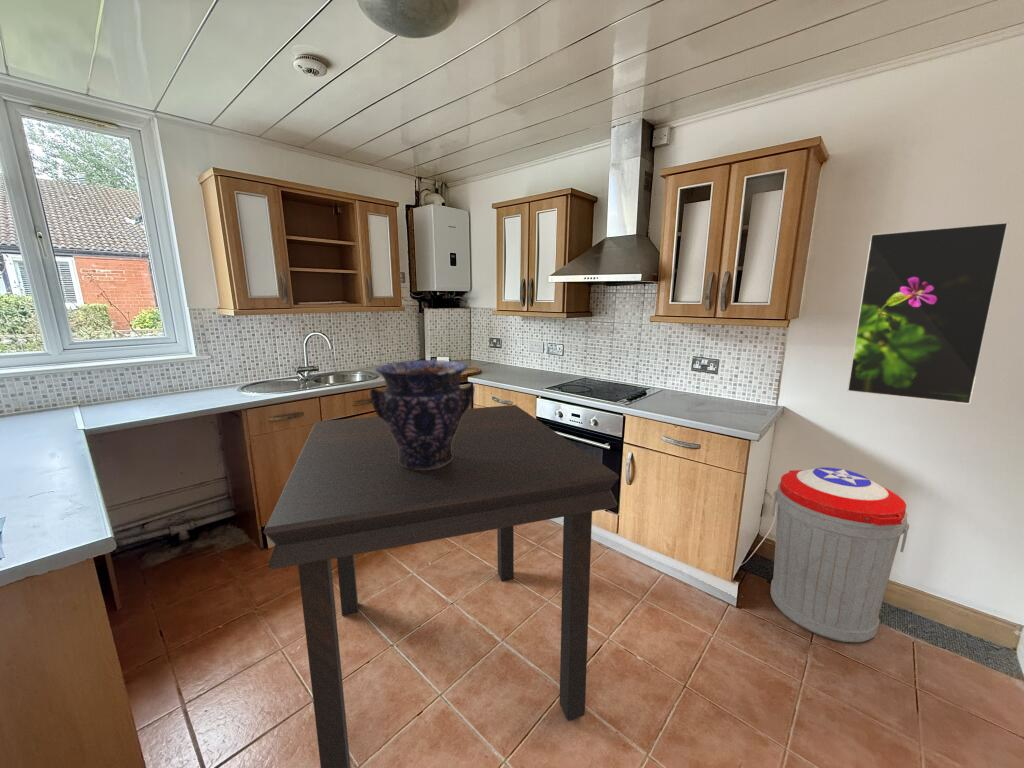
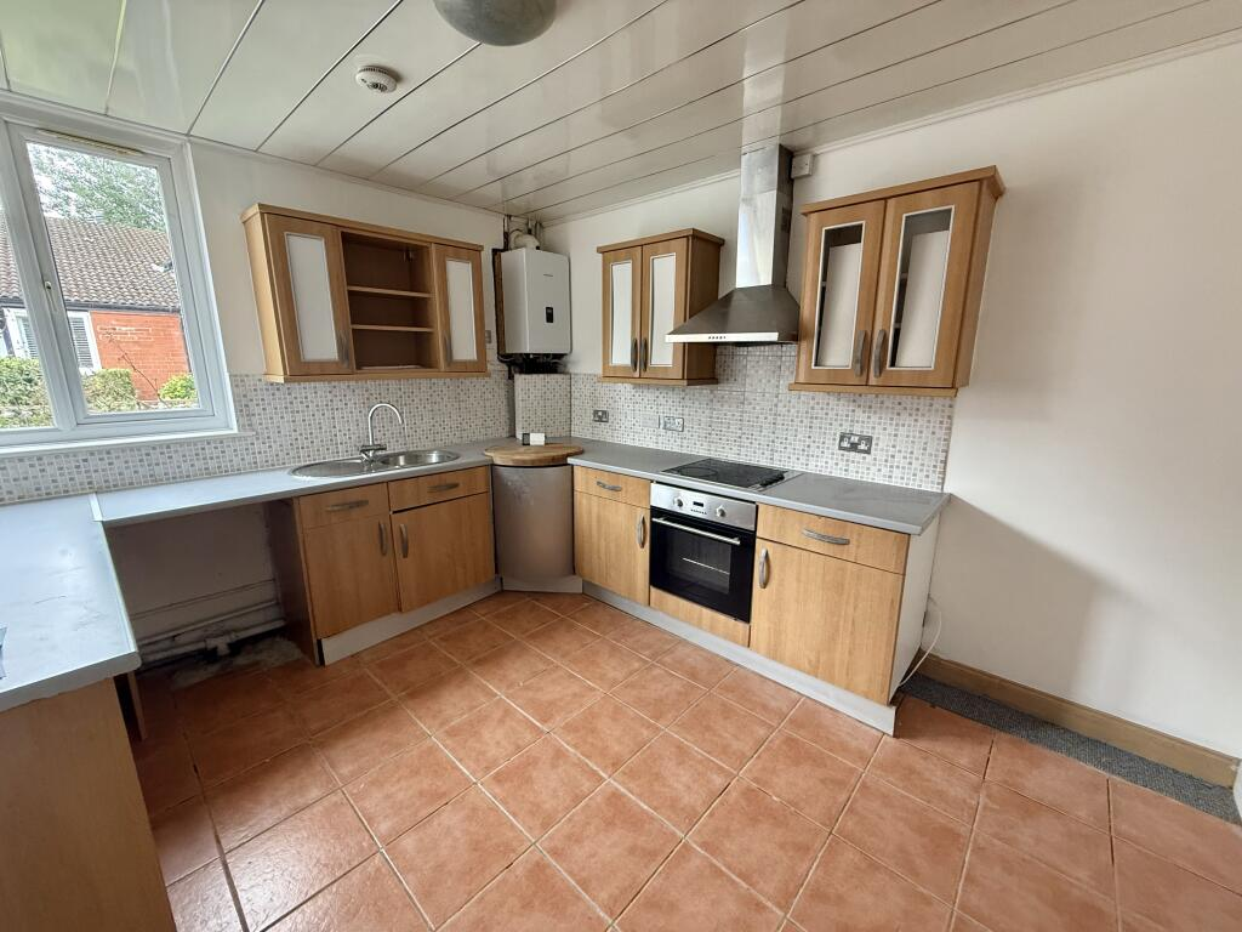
- trash can (830, 544)
- vase (424, 414)
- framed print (918, 316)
- dining table (437, 539)
